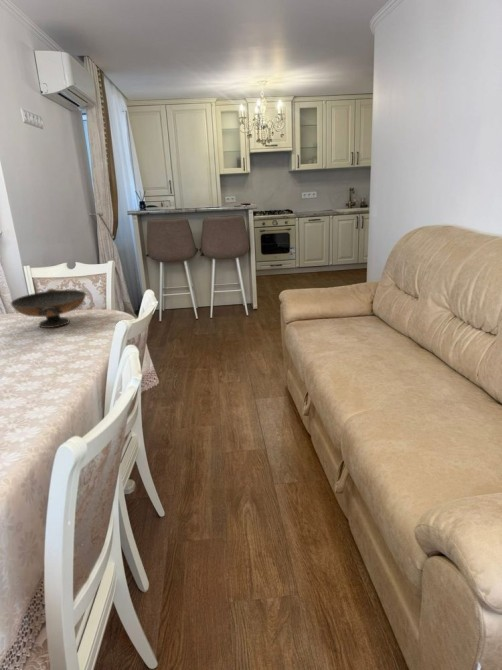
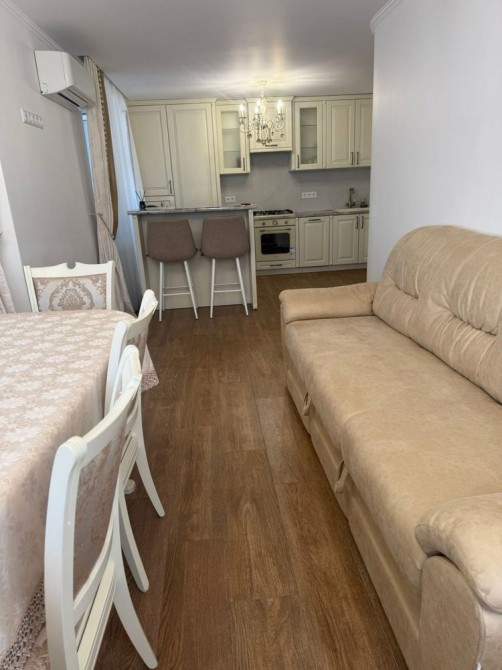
- decorative bowl (51, 310)
